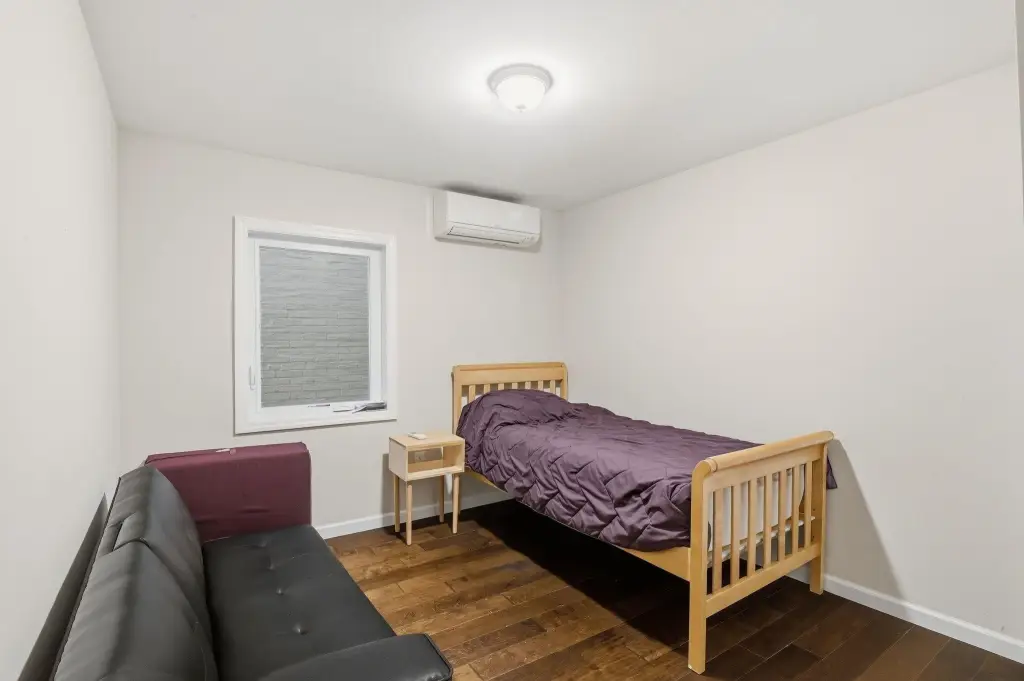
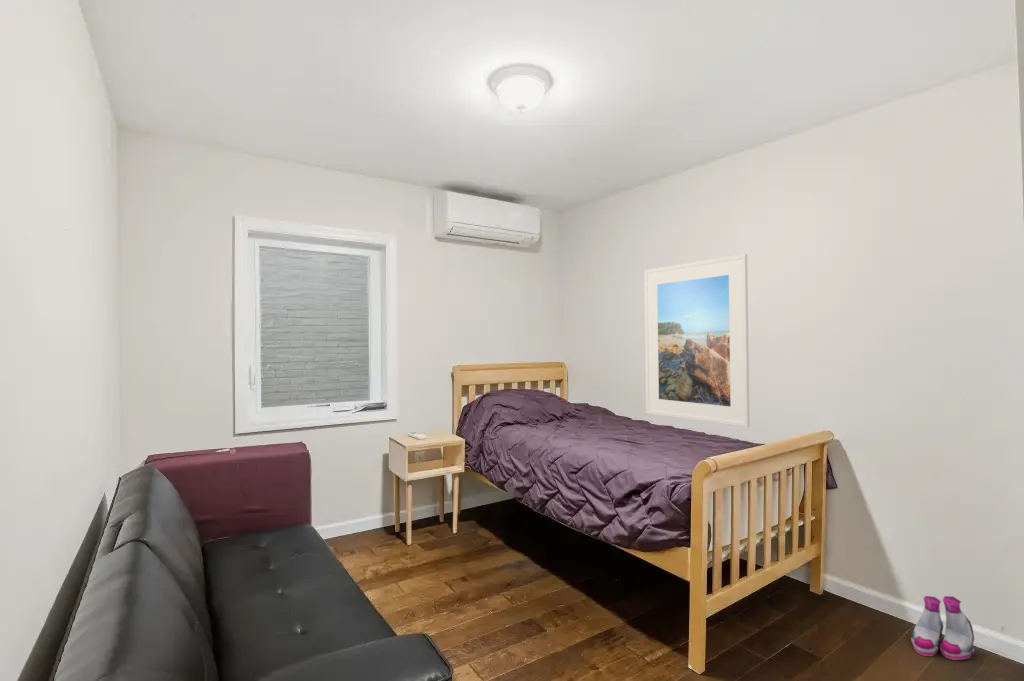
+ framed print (691, 341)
+ boots (941, 622)
